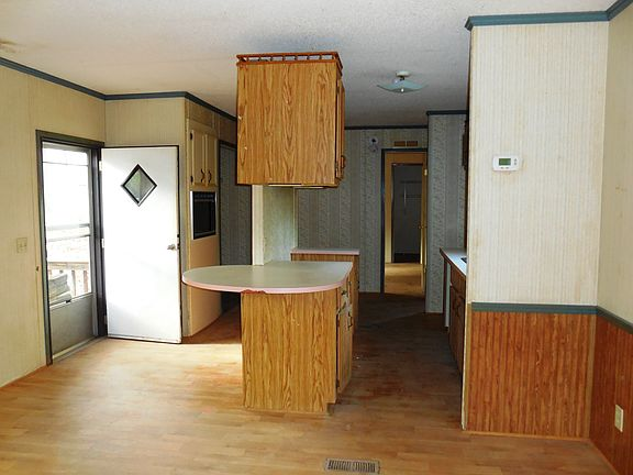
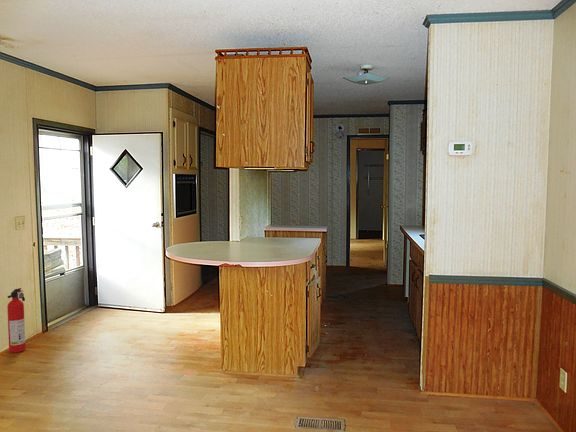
+ fire extinguisher (17, 319)
